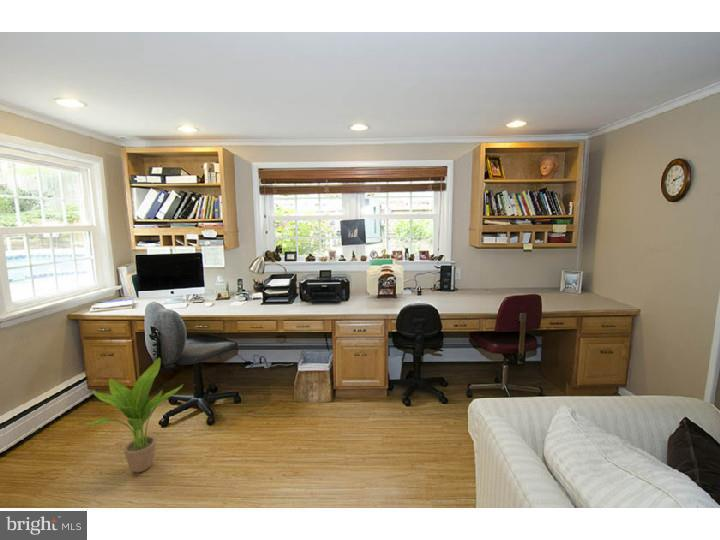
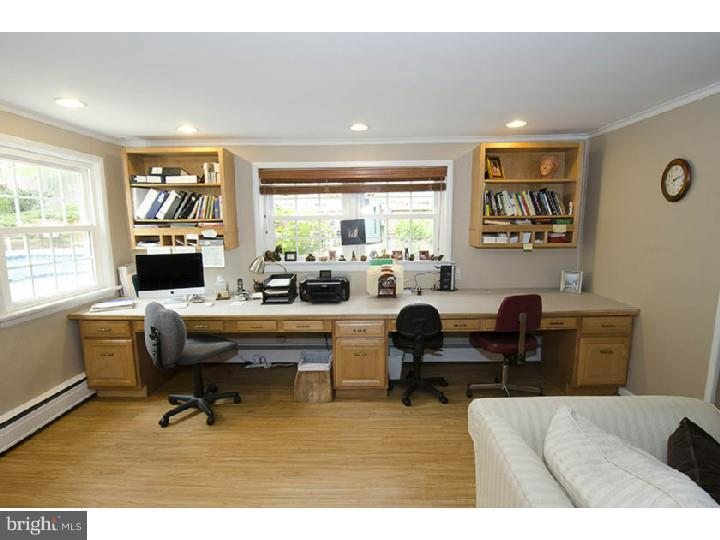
- potted plant (132, 419)
